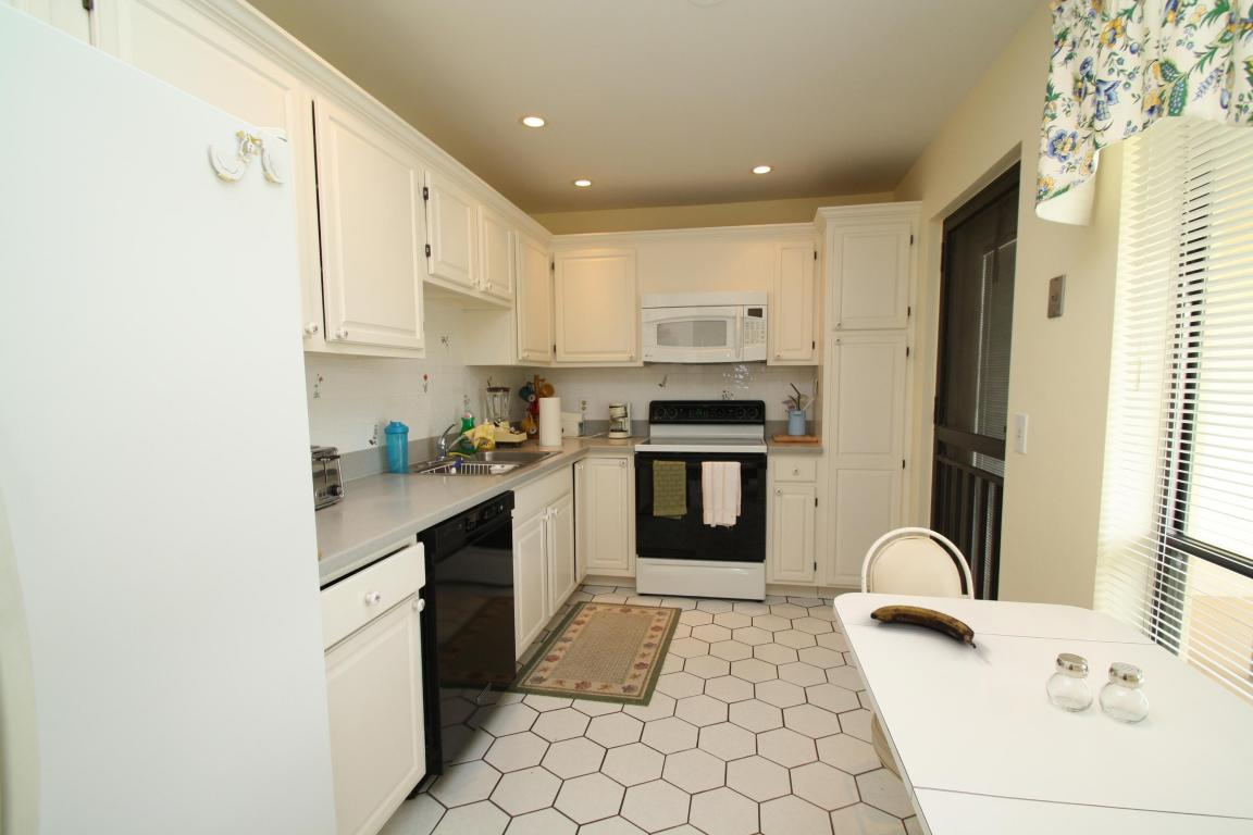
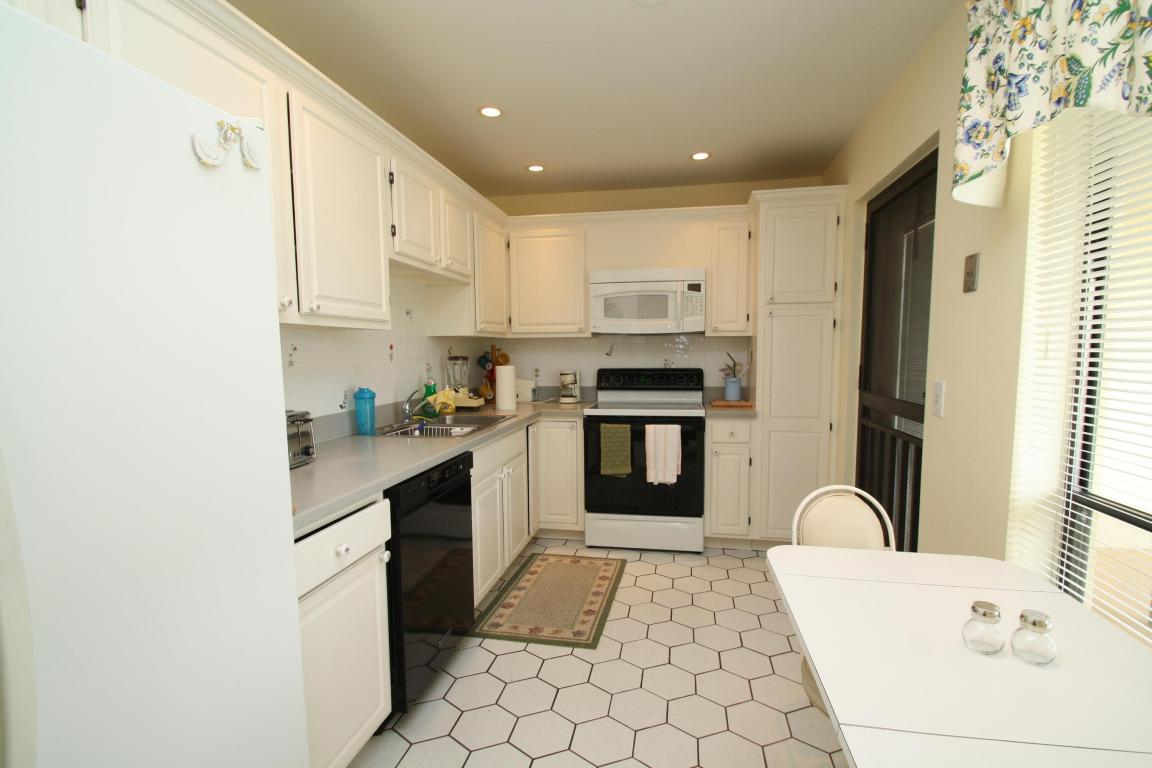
- banana (922, 623)
